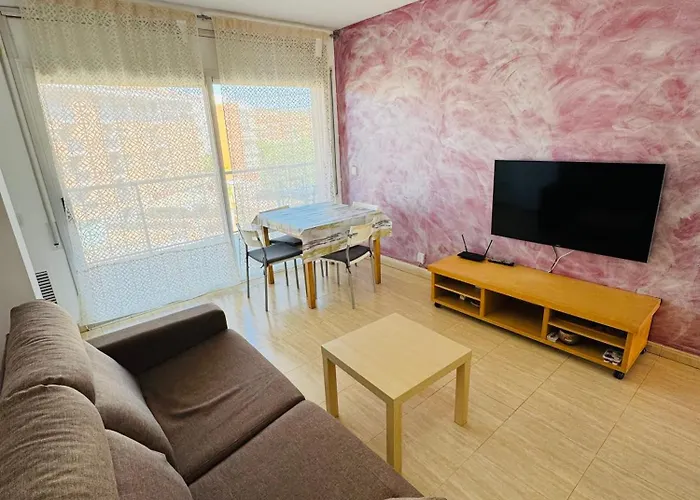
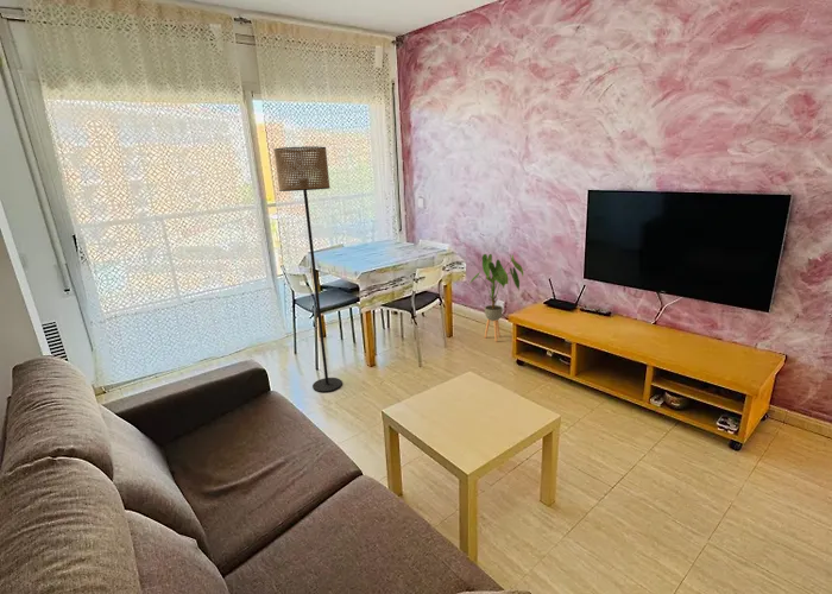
+ floor lamp (314, 274)
+ house plant (496, 296)
